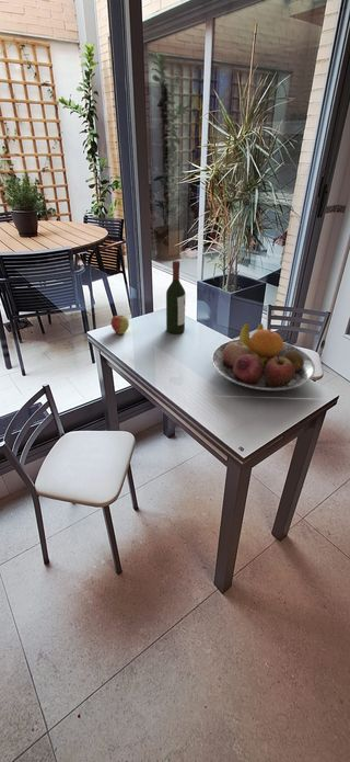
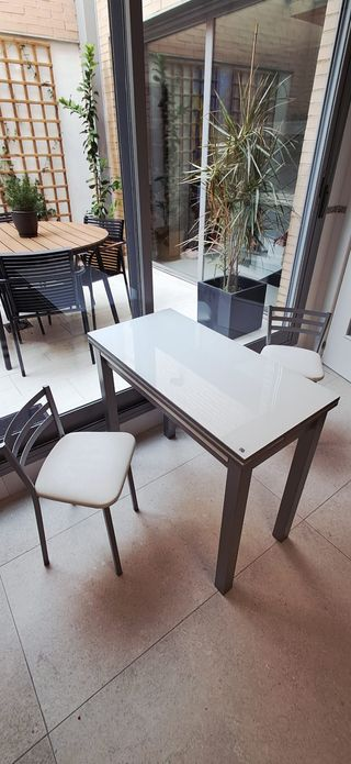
- fruit bowl (262, 356)
- apple (119, 323)
- wine bottle (175, 297)
